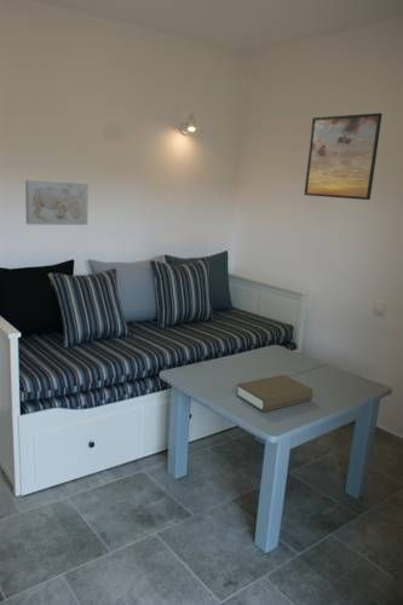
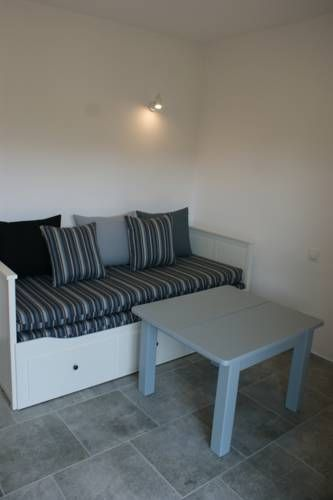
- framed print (340, 157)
- book (275, 392)
- wall art (57, 203)
